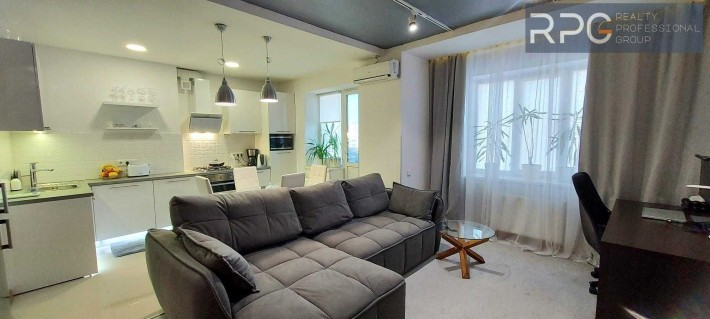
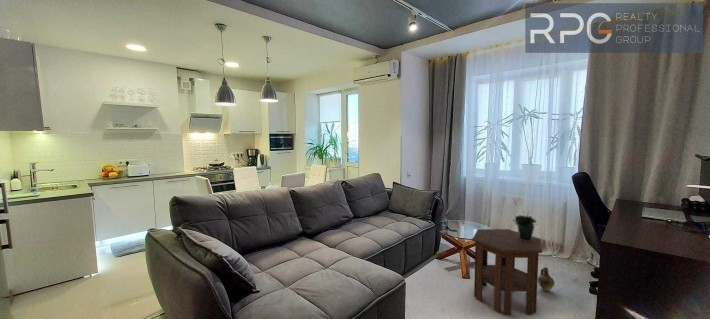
+ side table (505, 268)
+ ceramic jug (546, 279)
+ potted plant (524, 217)
